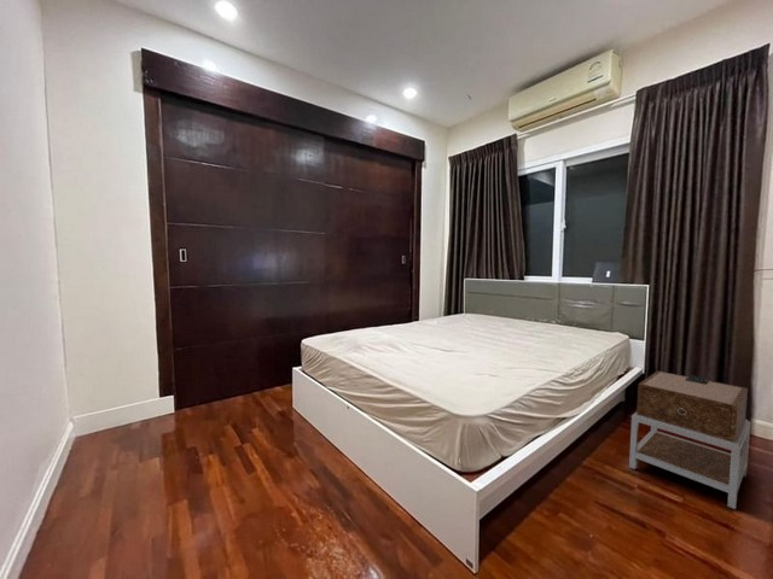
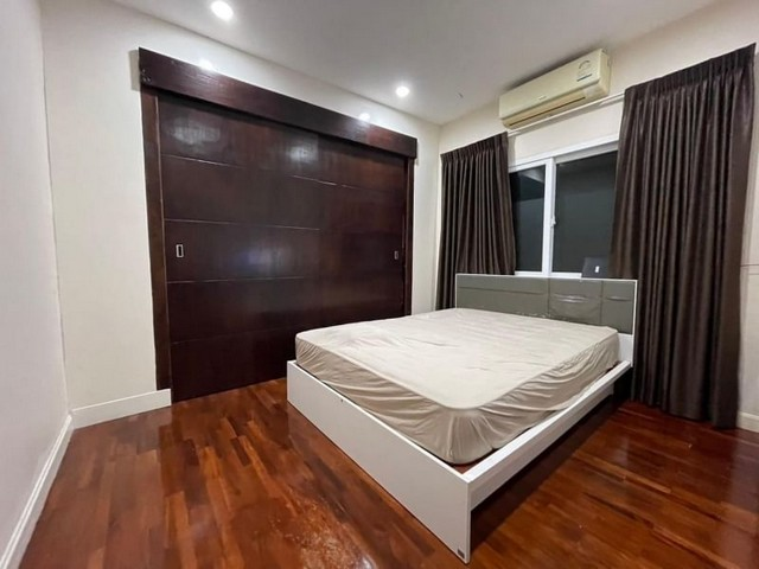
- nightstand (688, 426)
